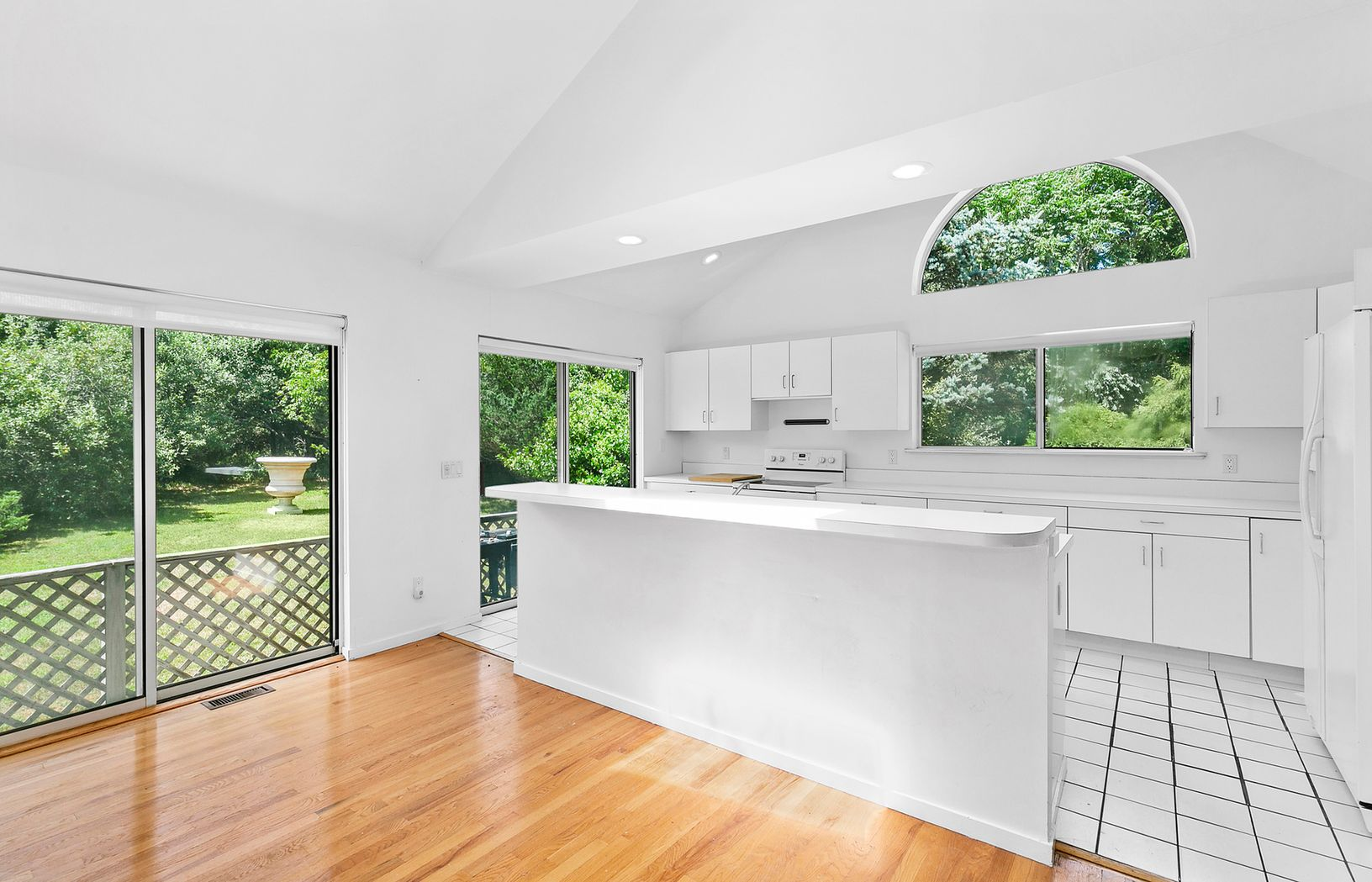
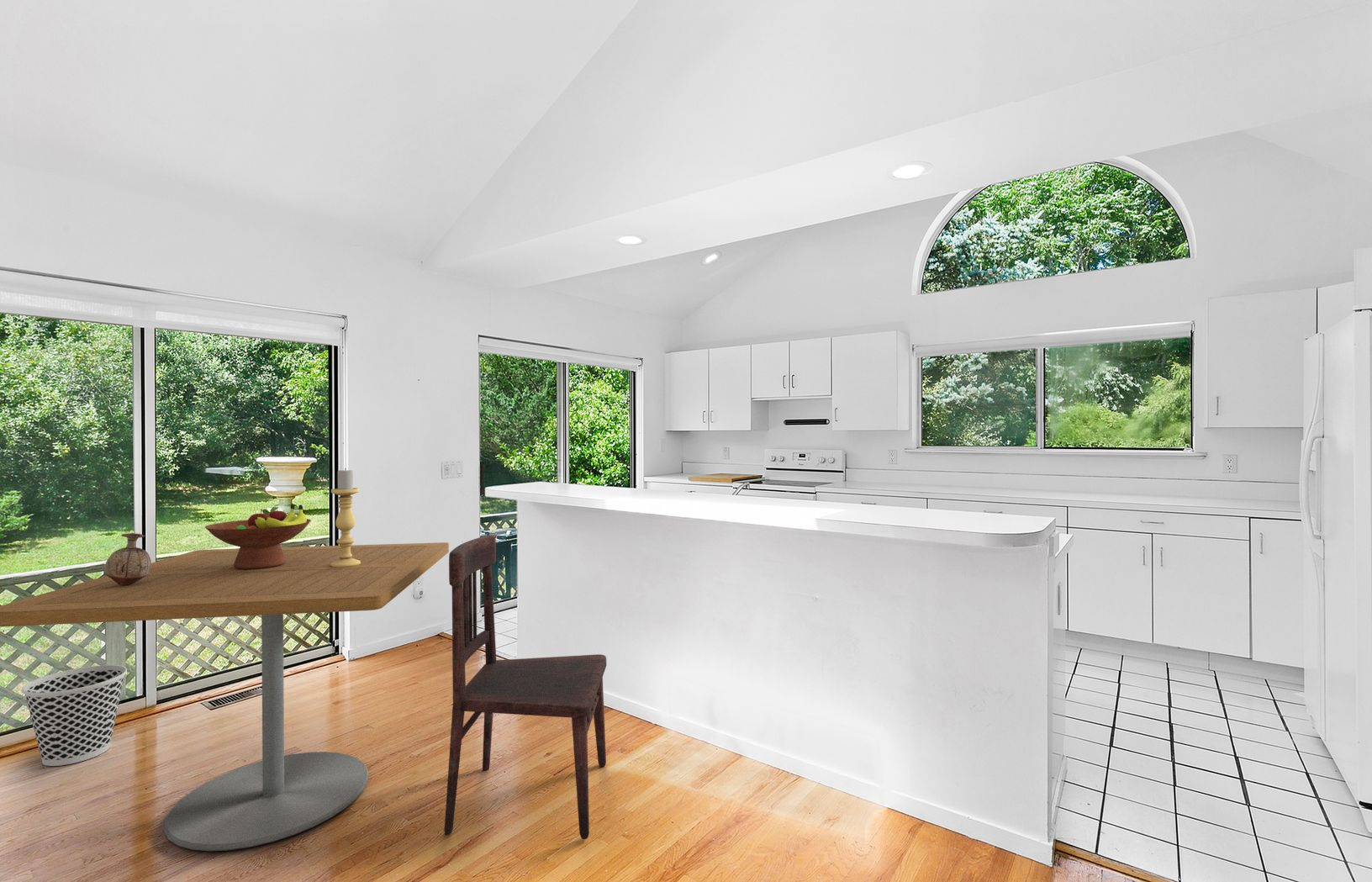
+ vase (128, 558)
+ candle holder (346, 515)
+ fruit bowl (260, 536)
+ dining chair (530, 670)
+ dining table (272, 683)
+ wastebasket (77, 716)
